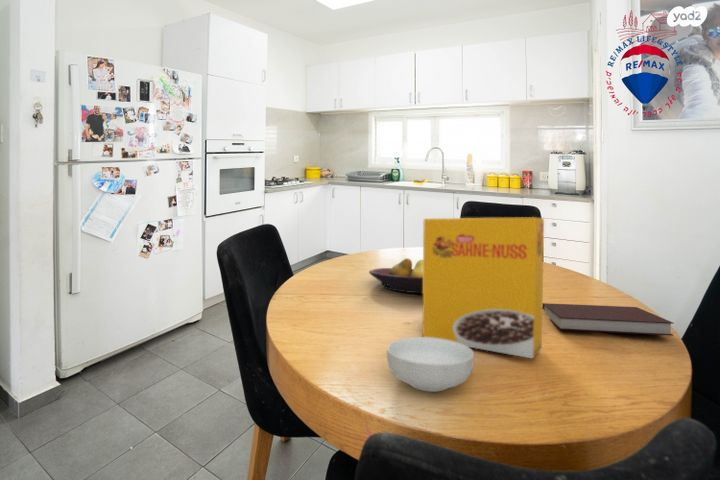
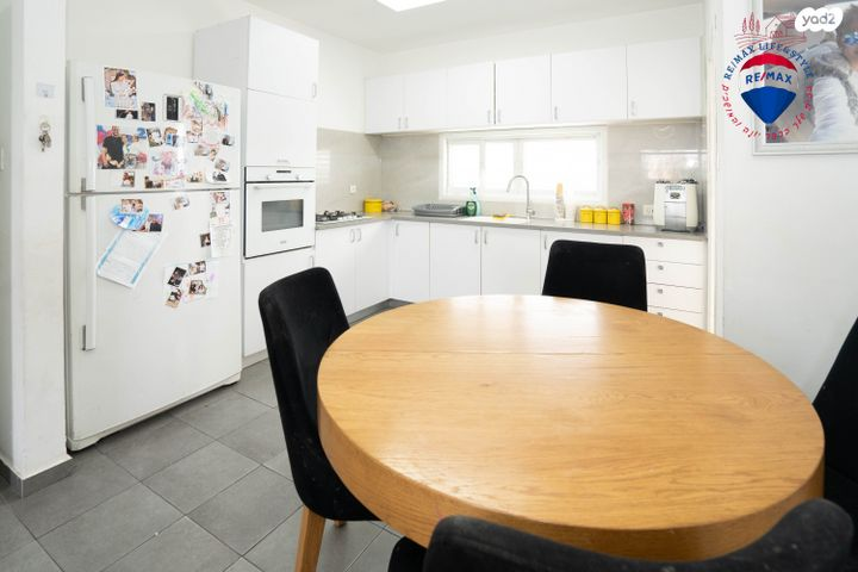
- cereal box (480, 281)
- notebook (600, 317)
- cereal bowl (429, 366)
- fruit bowl (422, 274)
